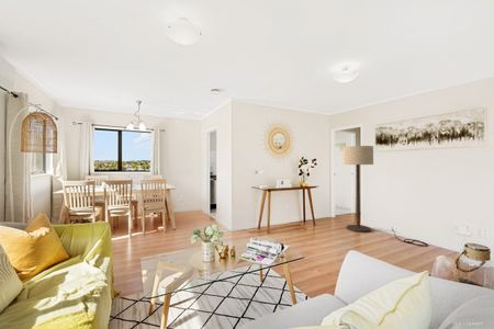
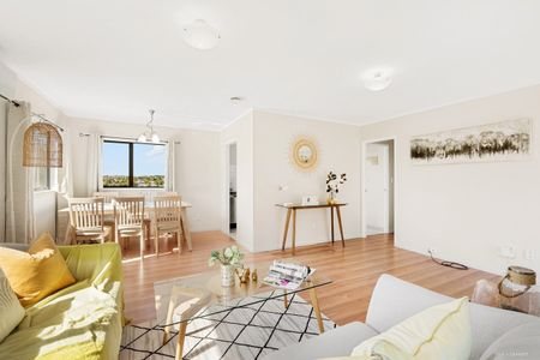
- floor lamp (358, 188)
